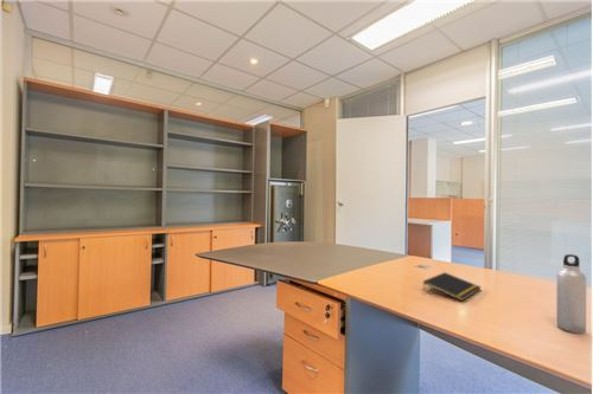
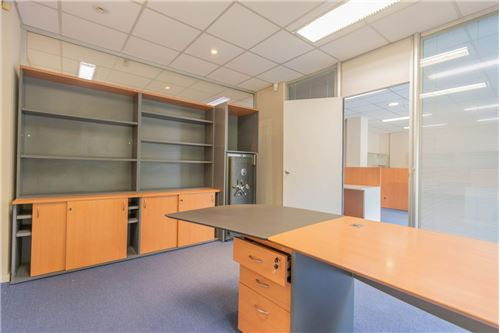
- notepad (452, 284)
- water bottle (570, 291)
